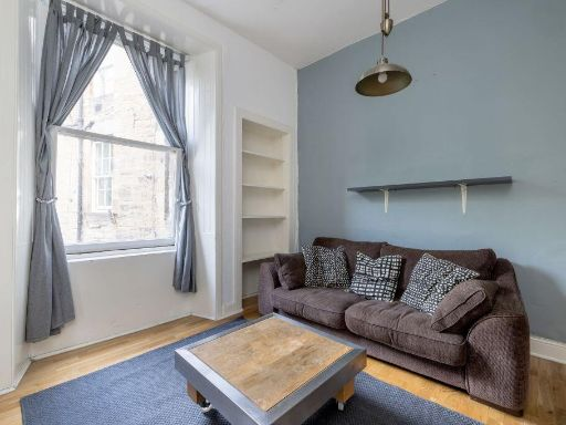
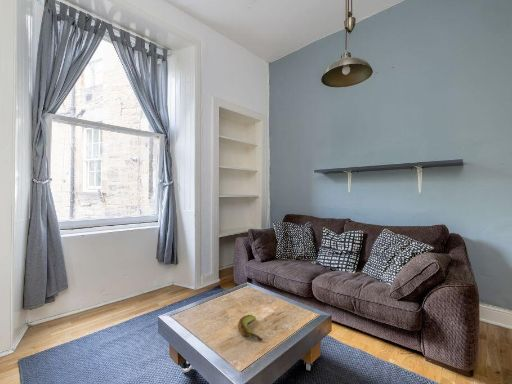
+ banana (250, 321)
